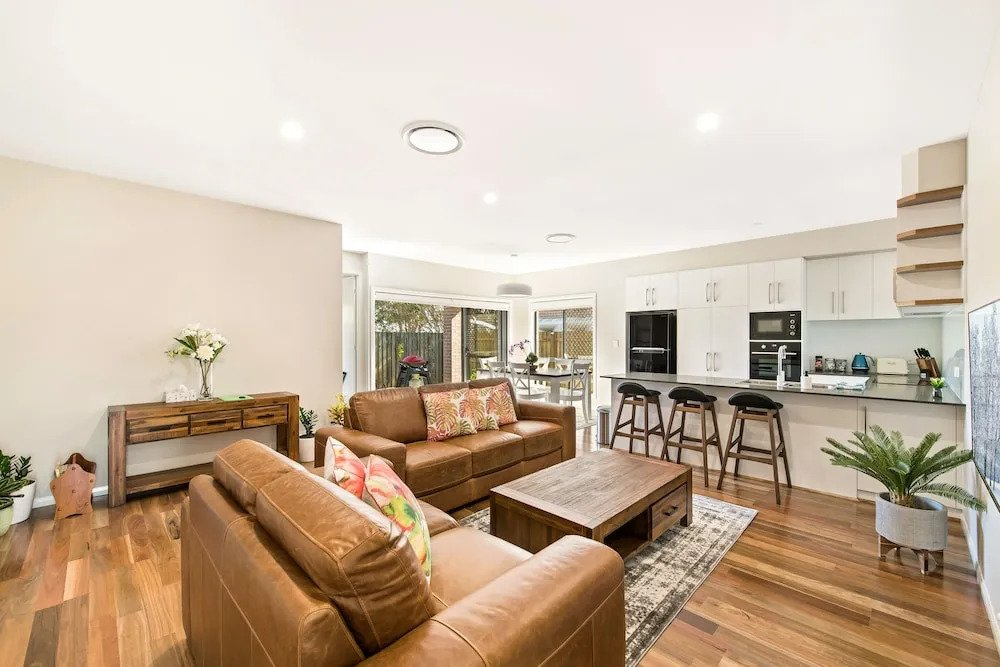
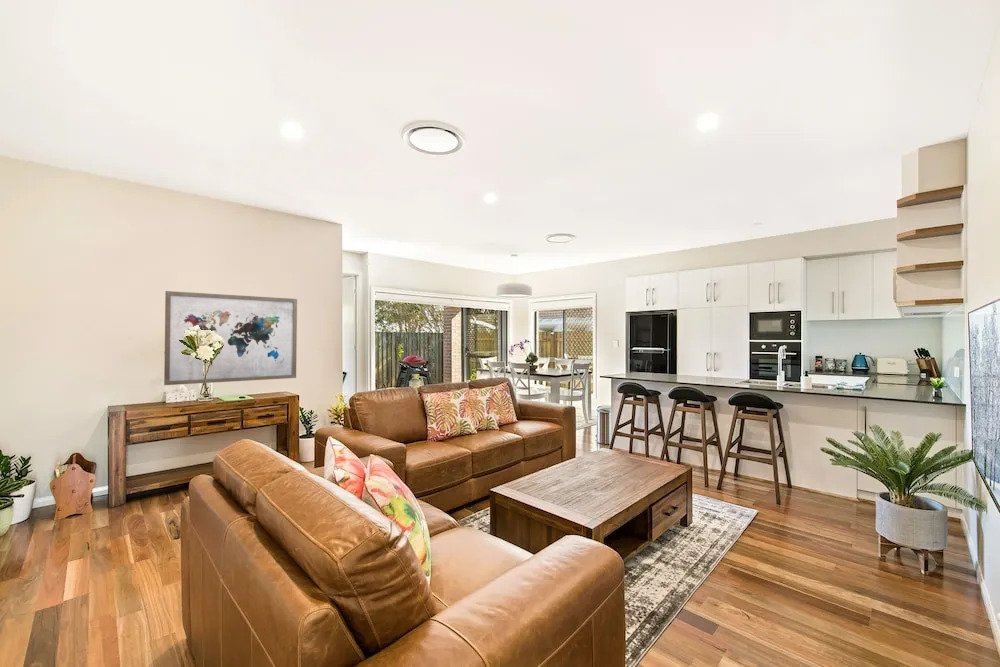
+ wall art (236, 338)
